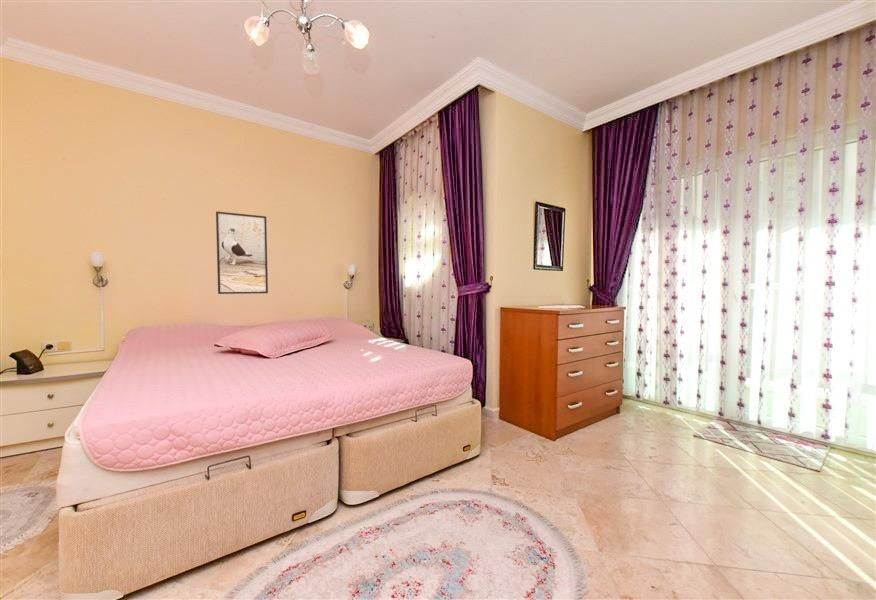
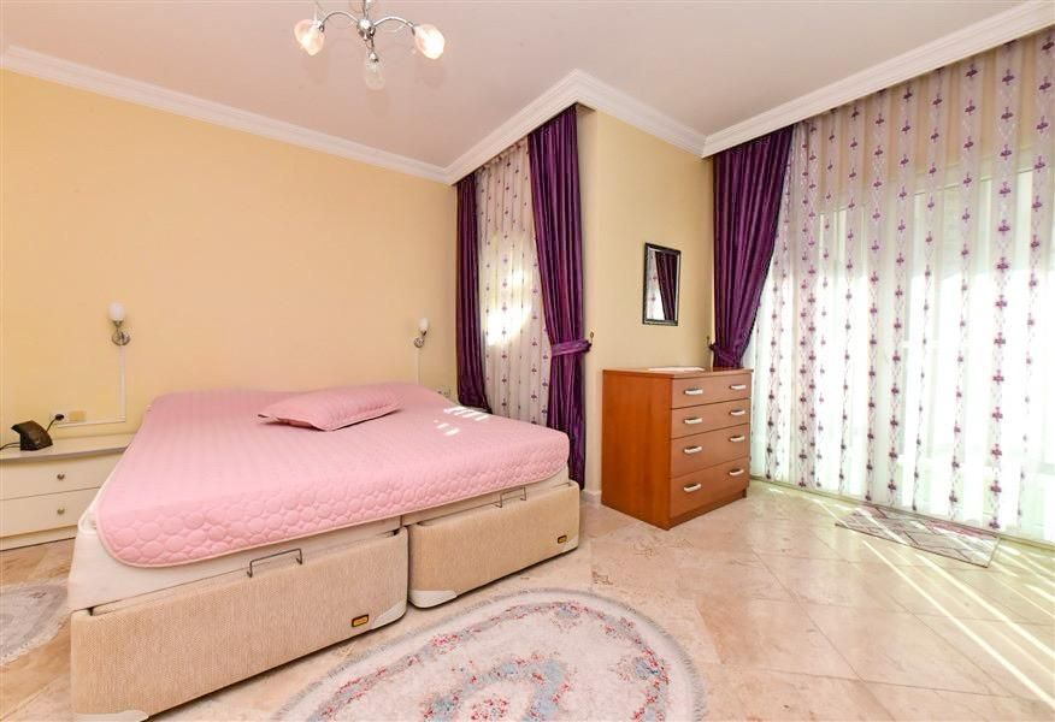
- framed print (242, 254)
